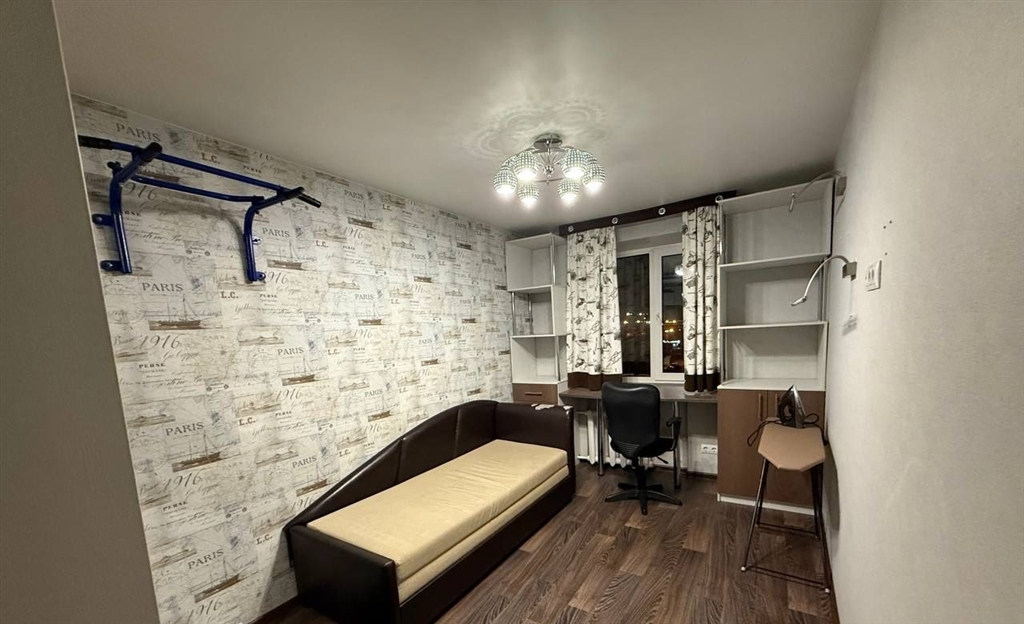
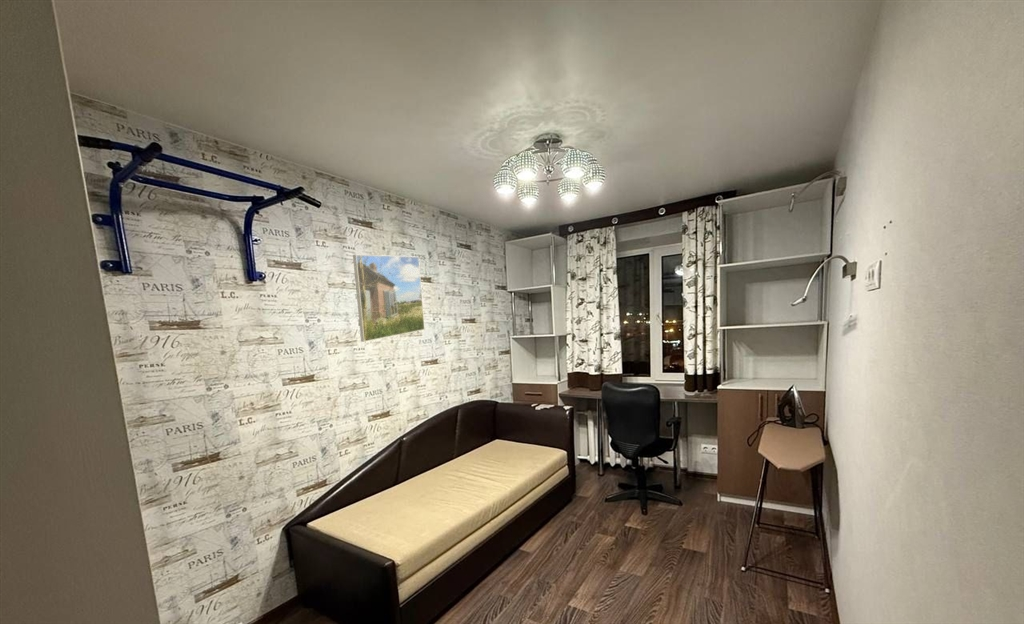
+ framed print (392, 295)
